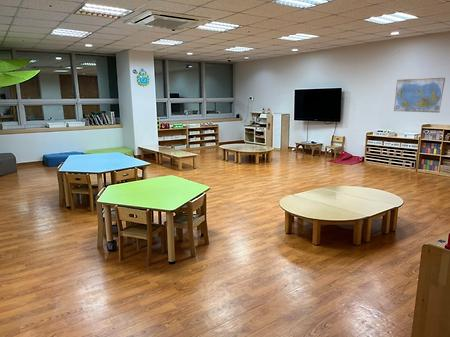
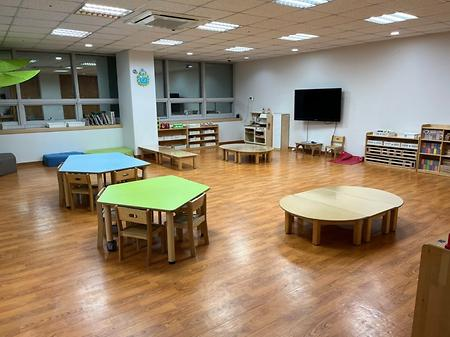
- world map (417, 95)
